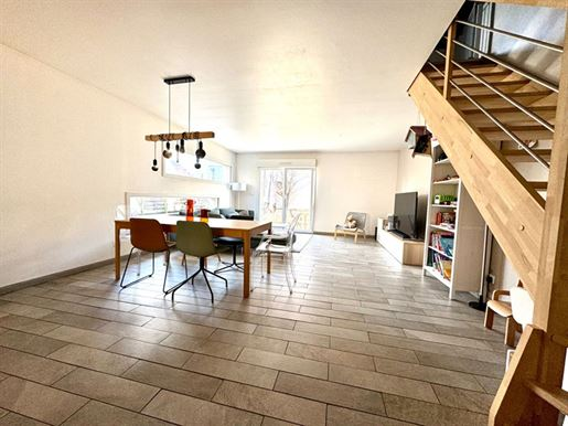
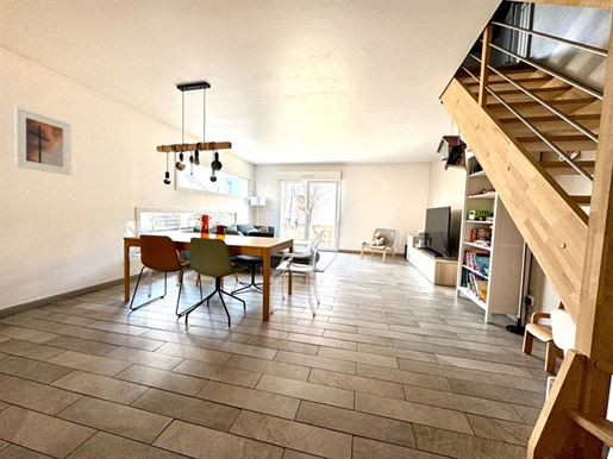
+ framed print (44, 143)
